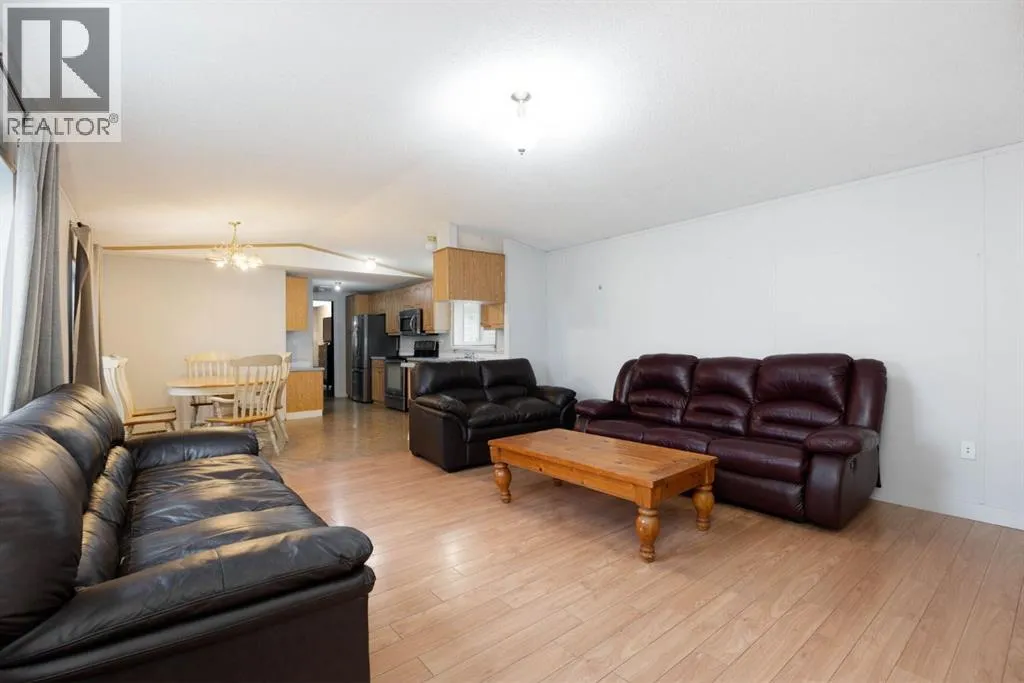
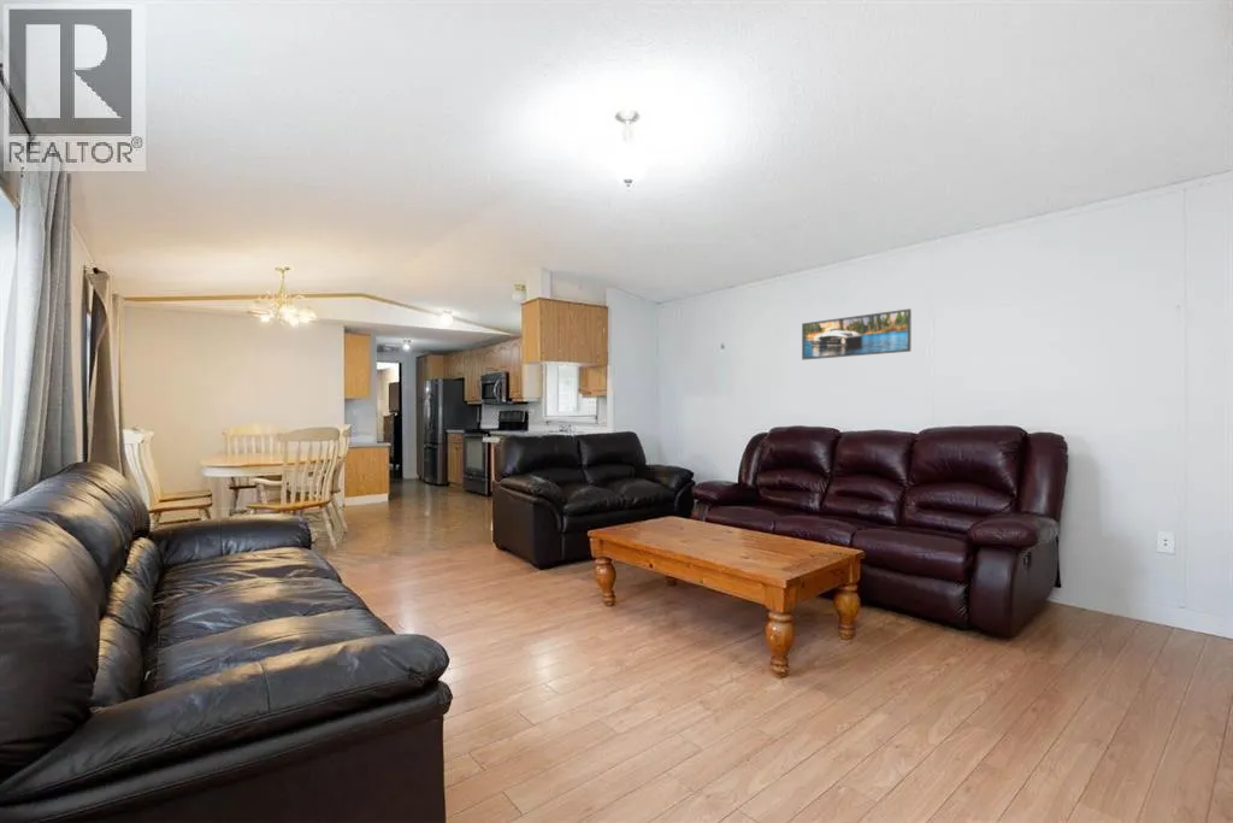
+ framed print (851, 336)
